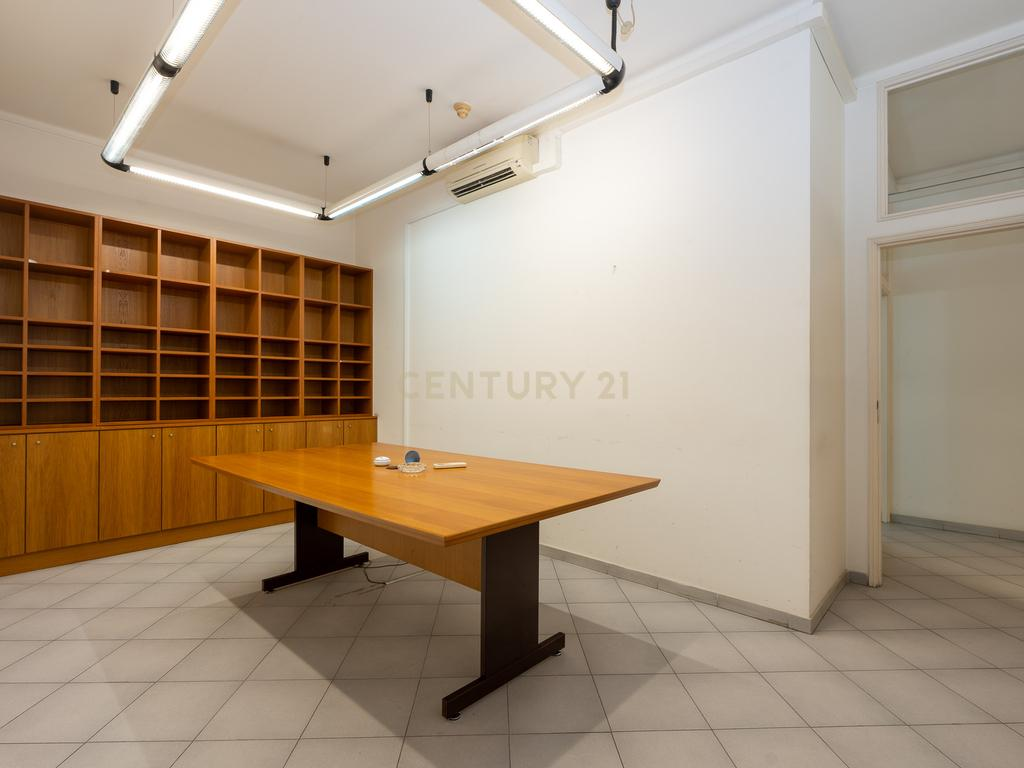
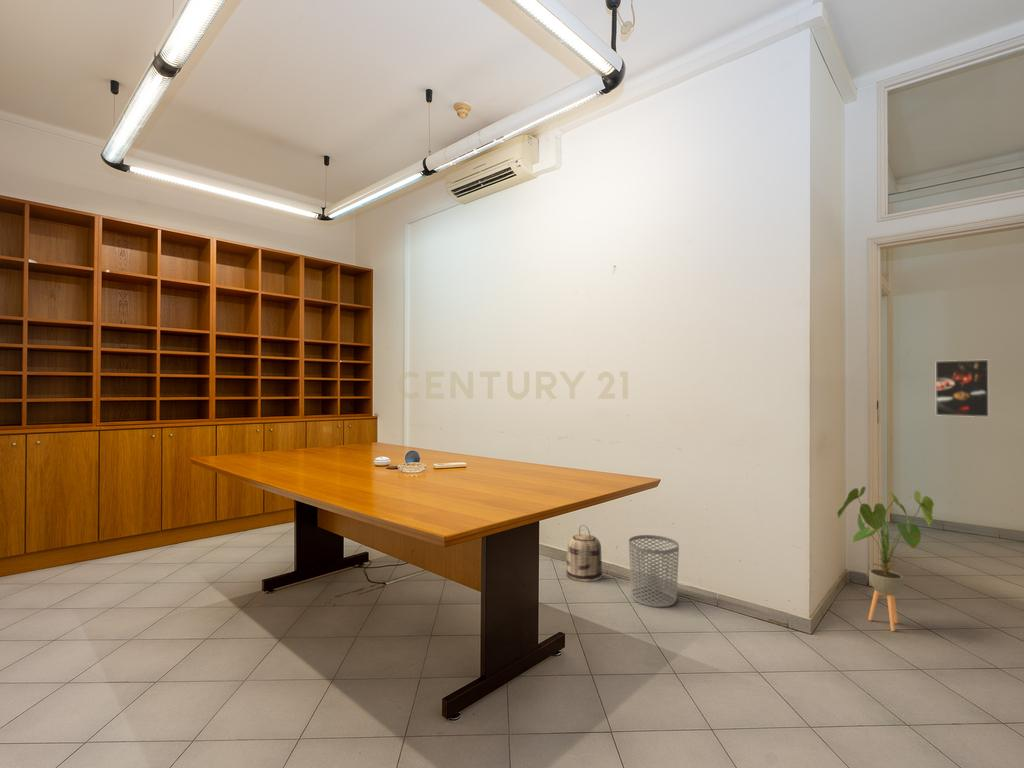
+ waste bin (653, 570)
+ house plant (881, 554)
+ basket (584, 550)
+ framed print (961, 388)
